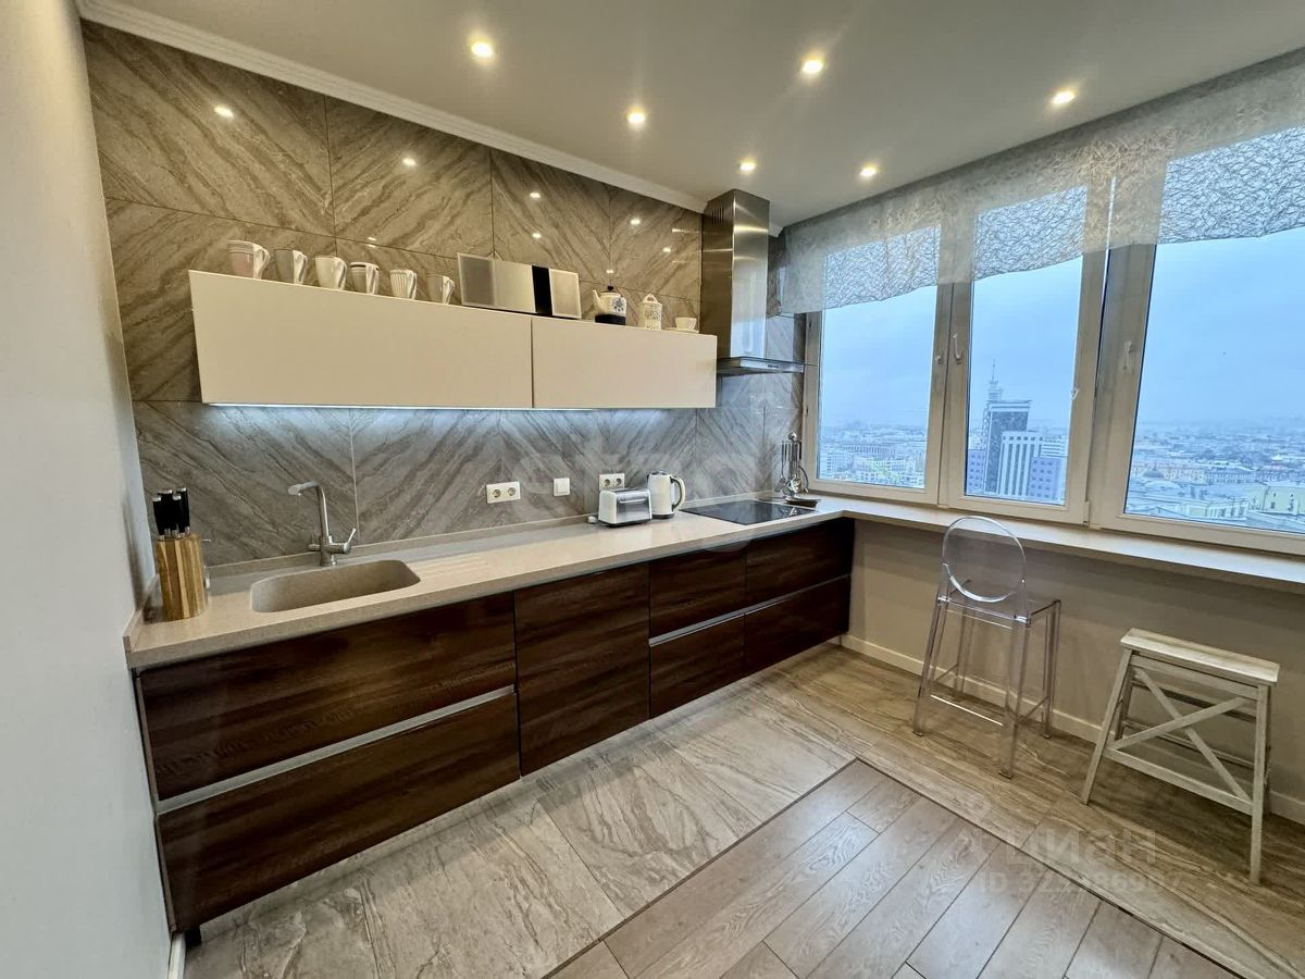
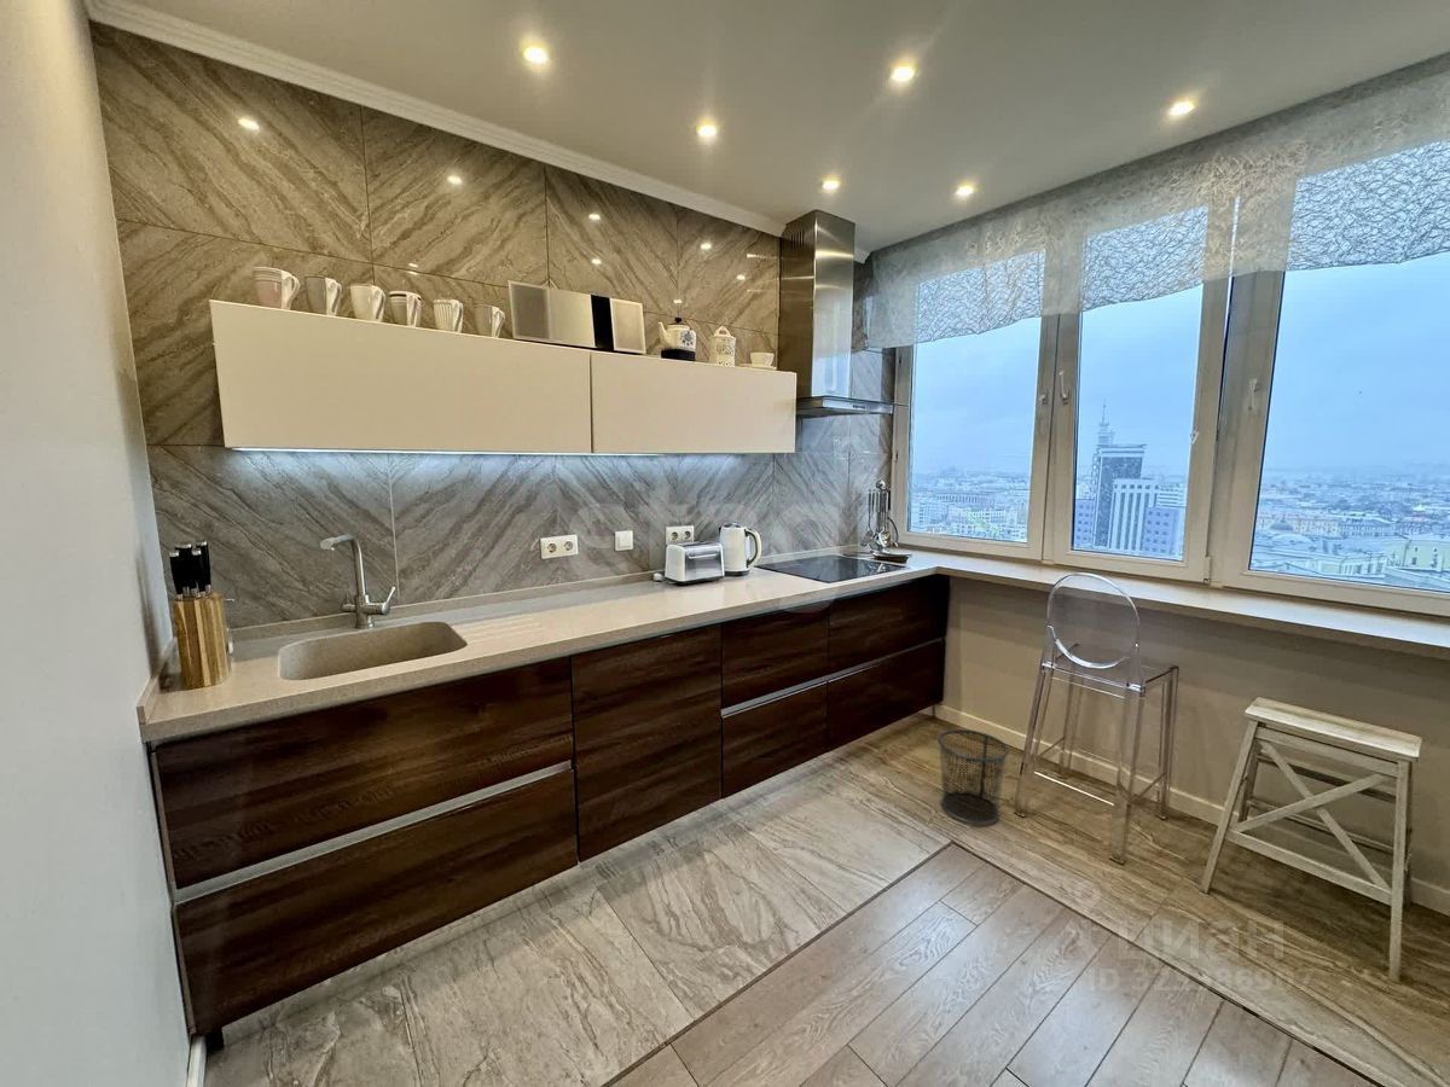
+ waste bin (970, 775)
